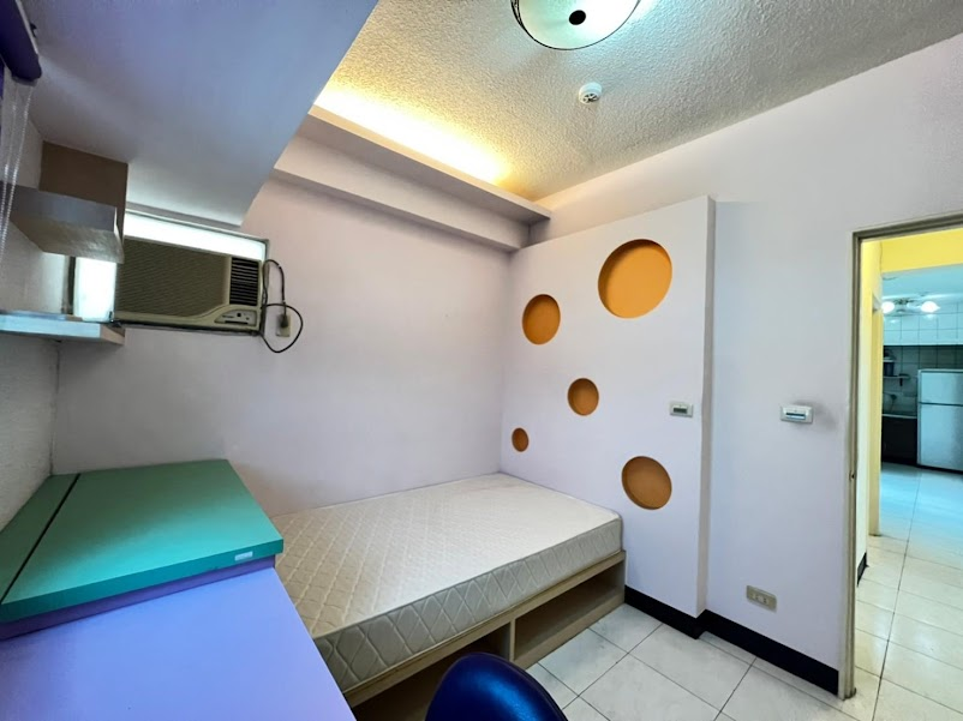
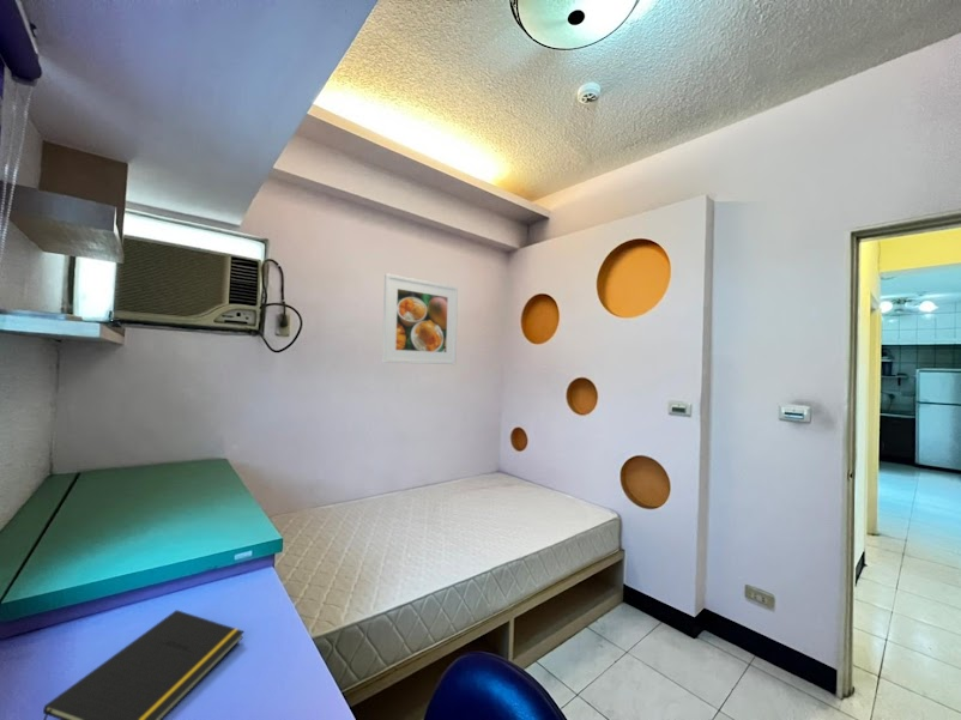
+ notepad (158, 666)
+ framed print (422, 321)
